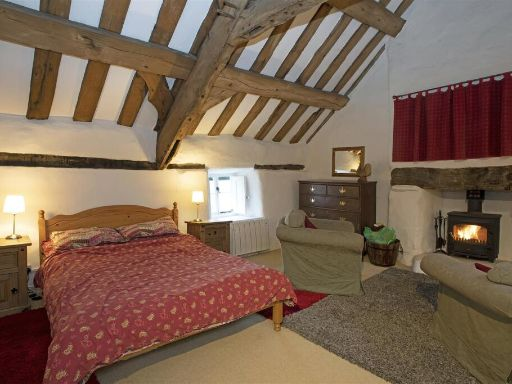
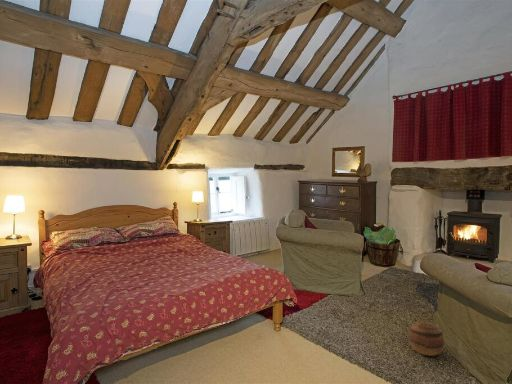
+ basket (425, 337)
